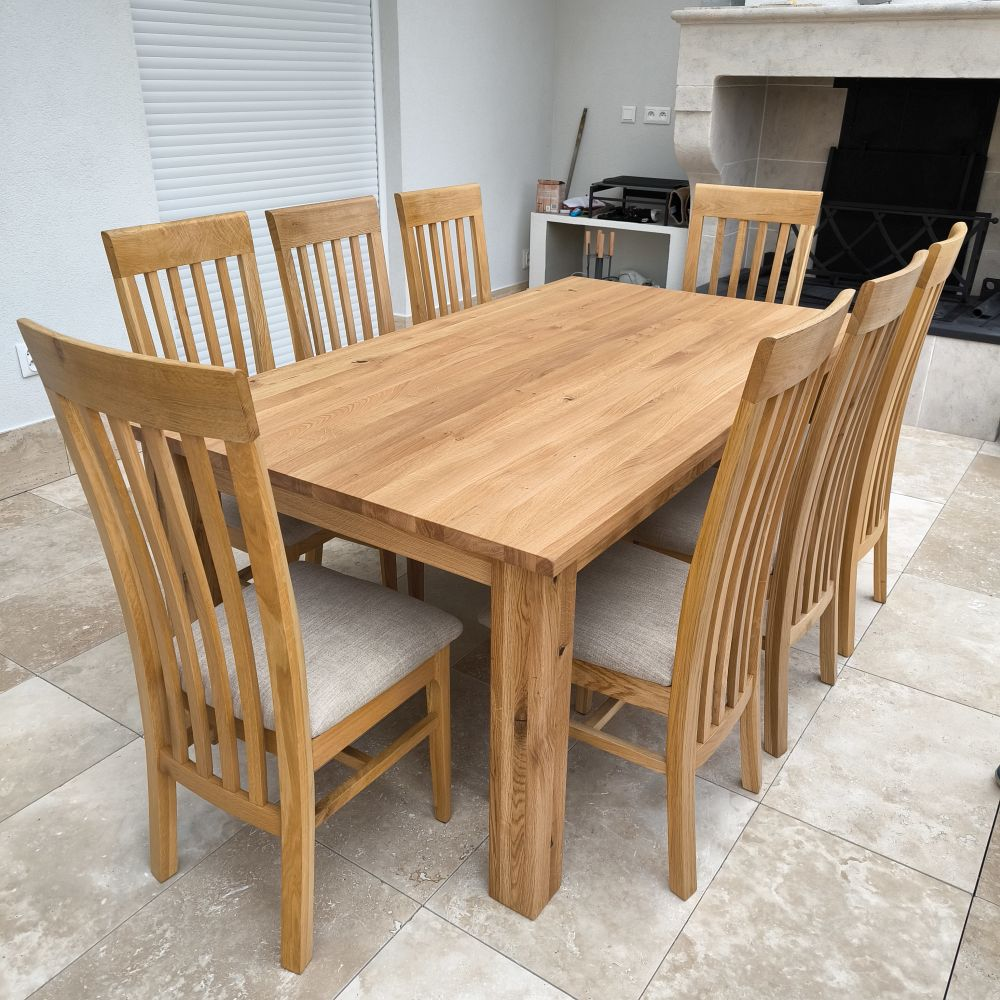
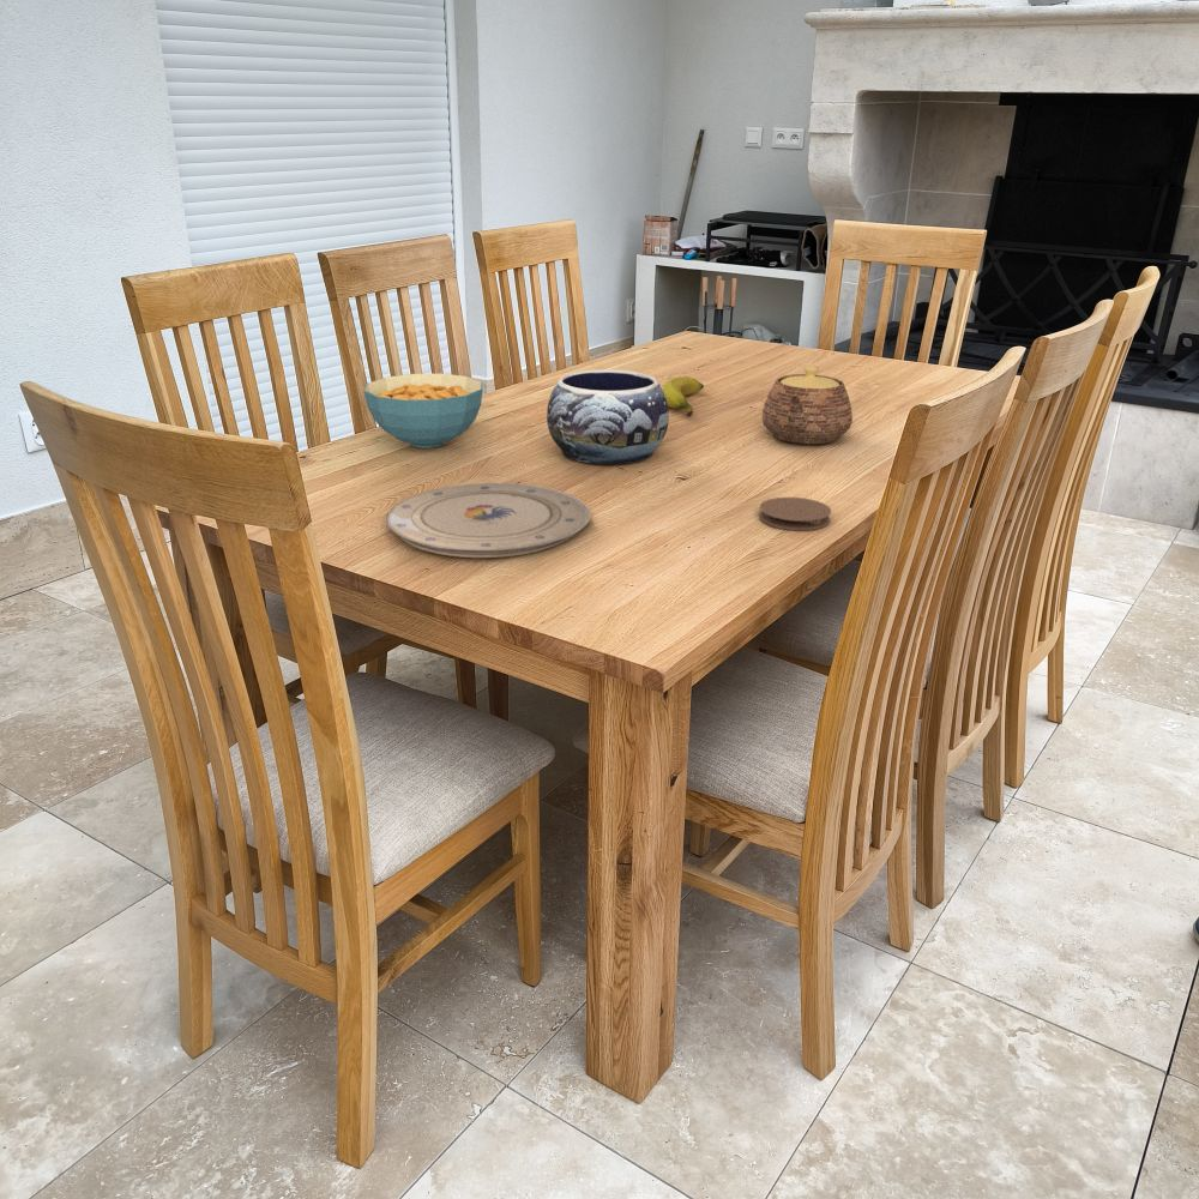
+ teapot (807, 403)
+ decorative bowl (607, 416)
+ cereal bowl (426, 415)
+ coaster (794, 513)
+ banana (681, 392)
+ plate (489, 518)
